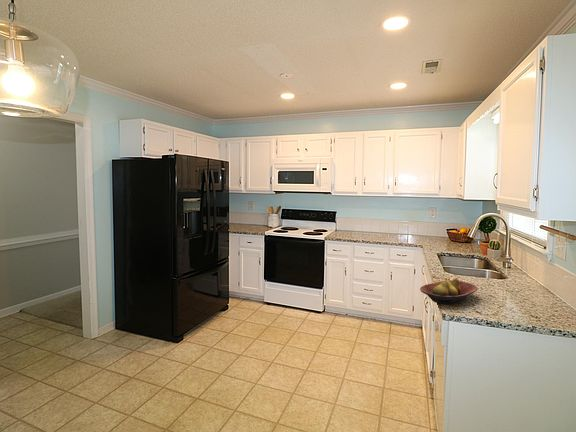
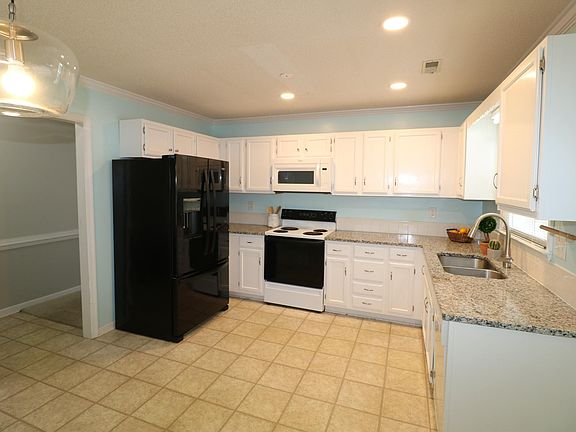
- fruit bowl (448, 288)
